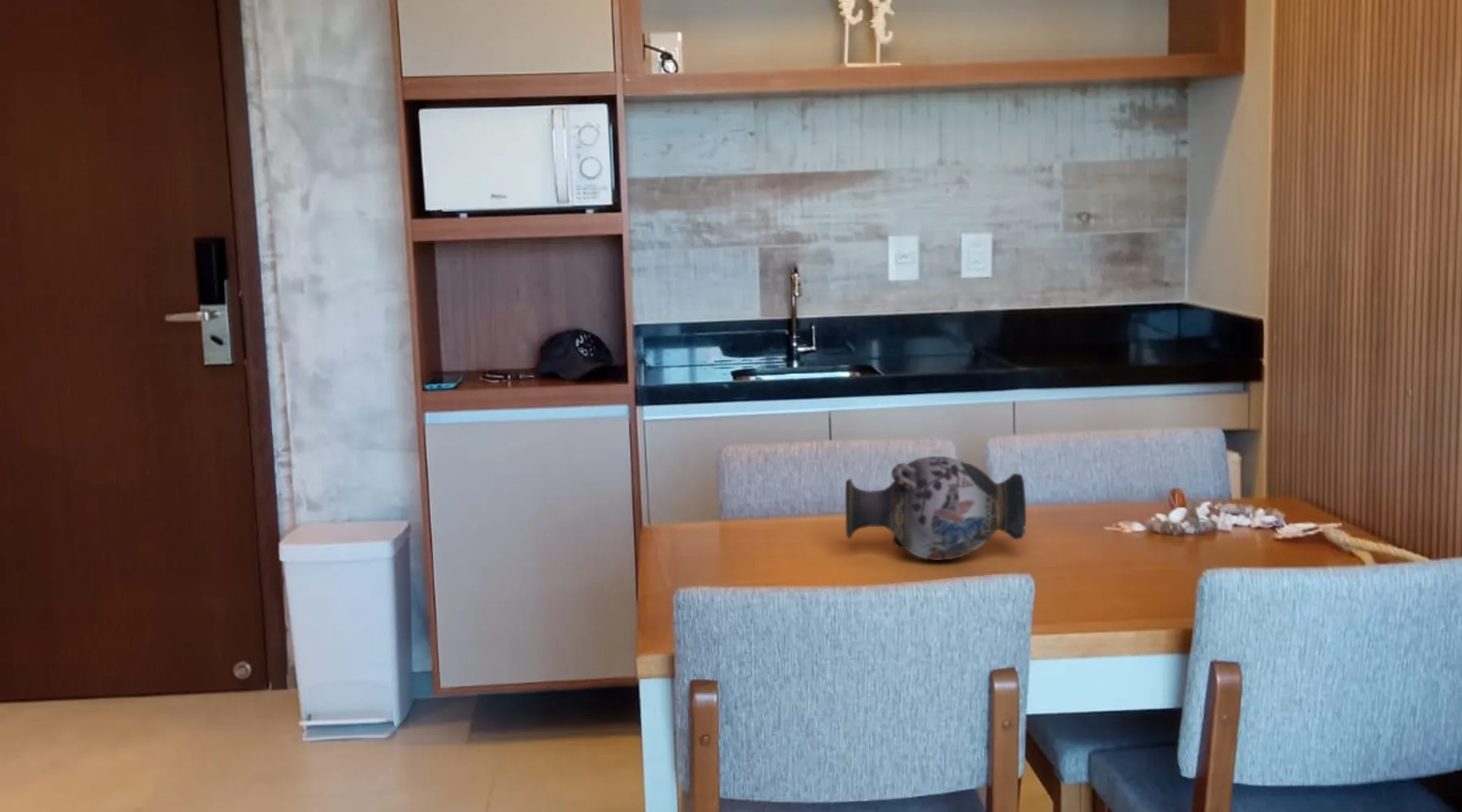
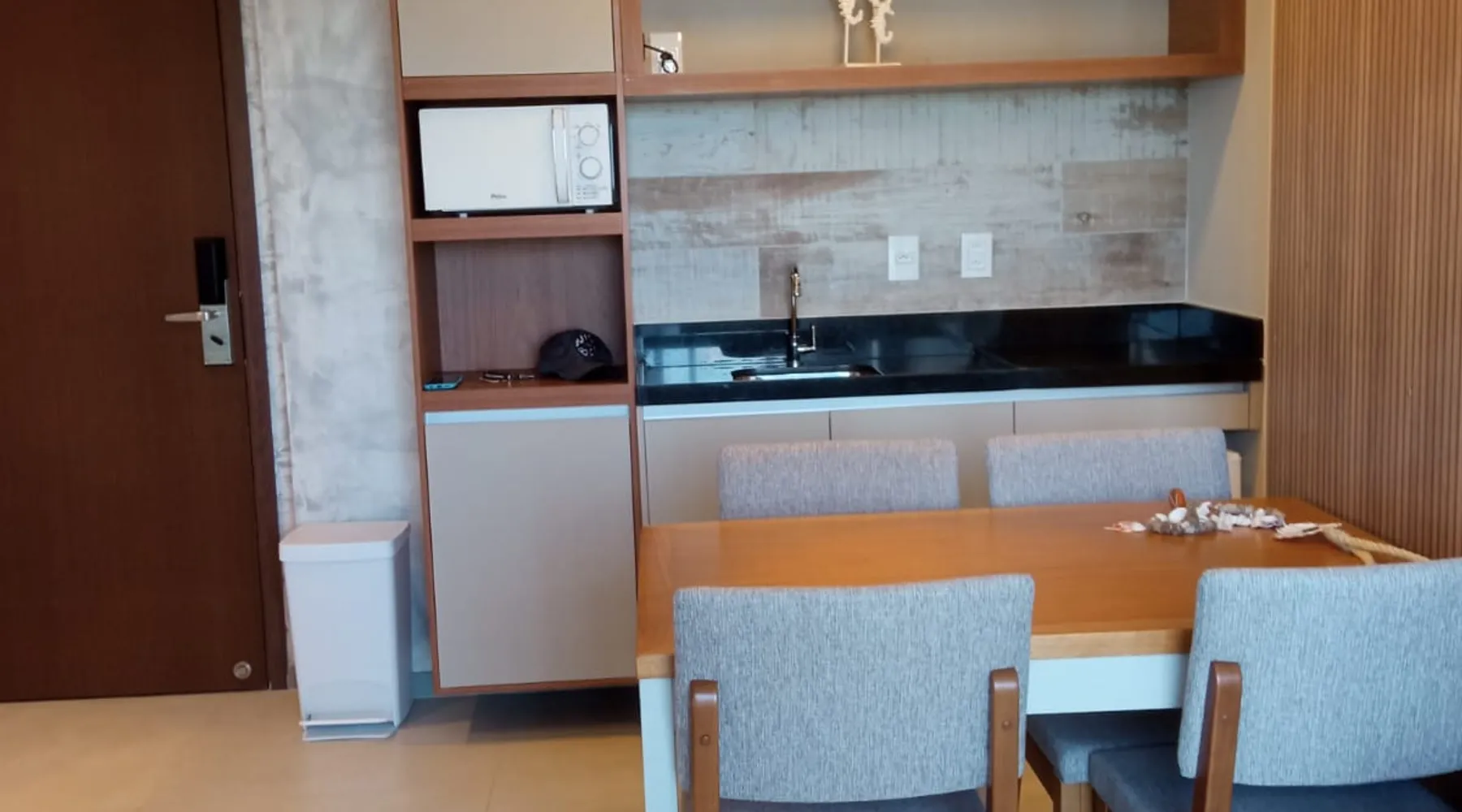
- decorative vase (933, 508)
